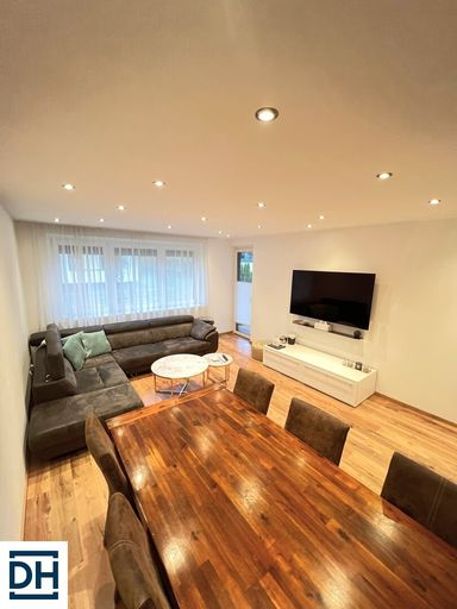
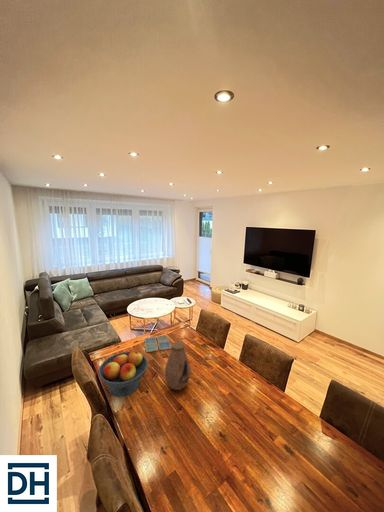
+ drink coaster (158, 343)
+ vase (177, 365)
+ fruit bowl (124, 371)
